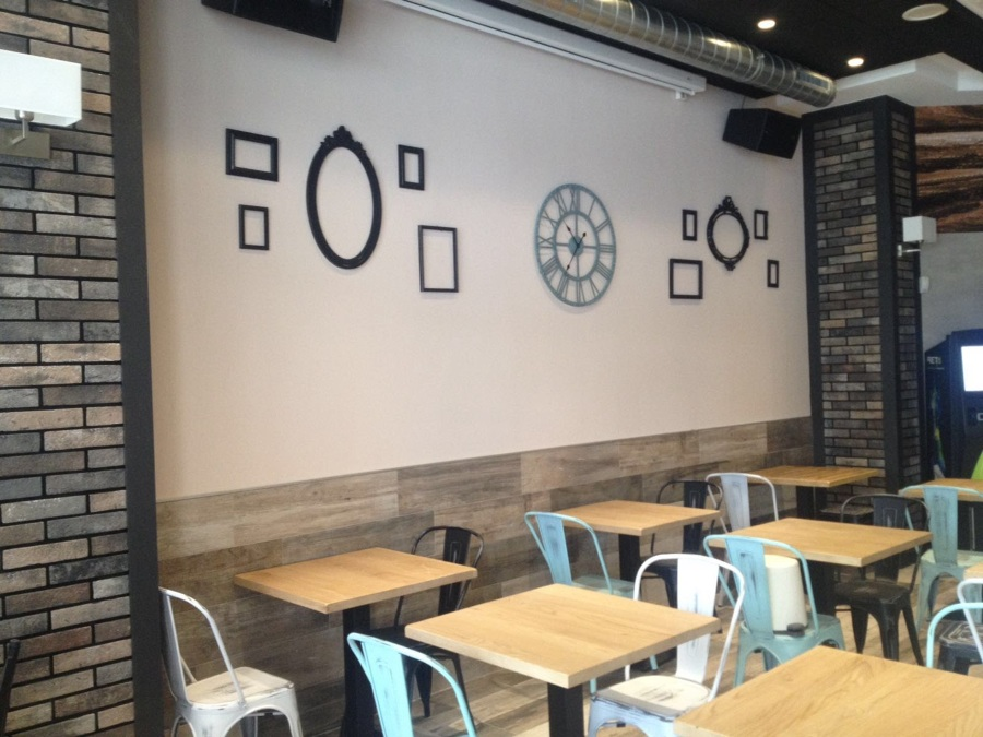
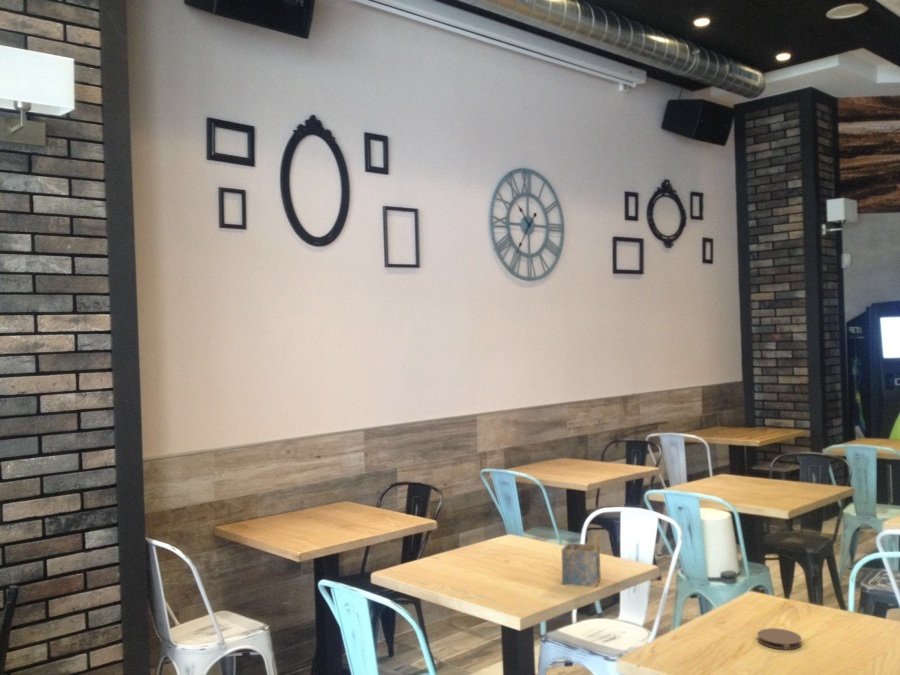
+ napkin holder (581, 558)
+ coaster (779, 638)
